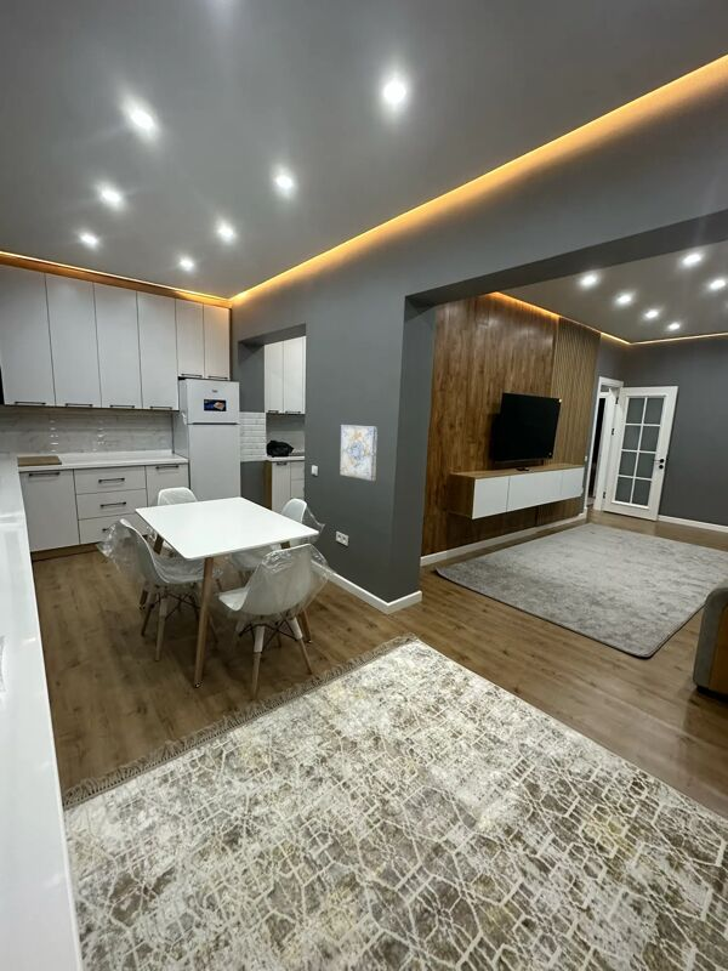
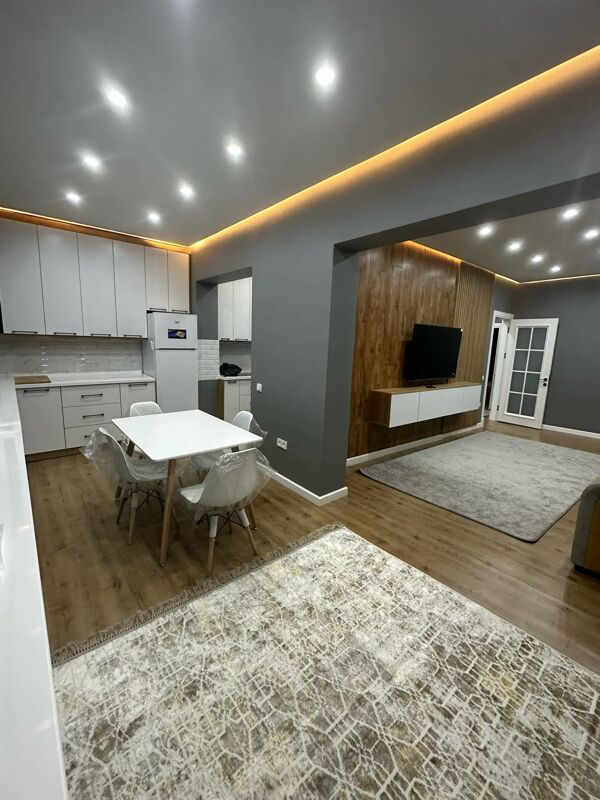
- wall art (357, 452)
